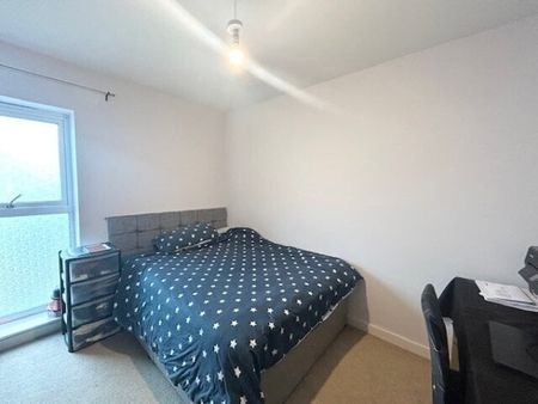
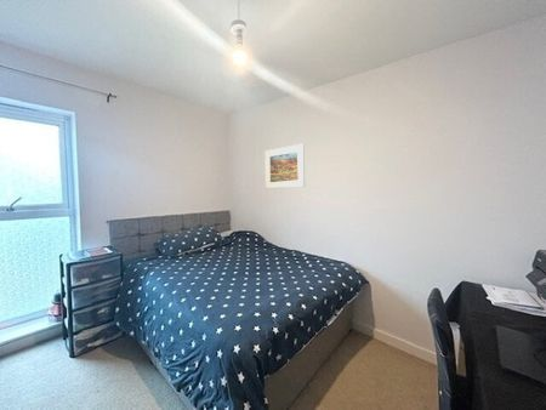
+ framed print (283, 167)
